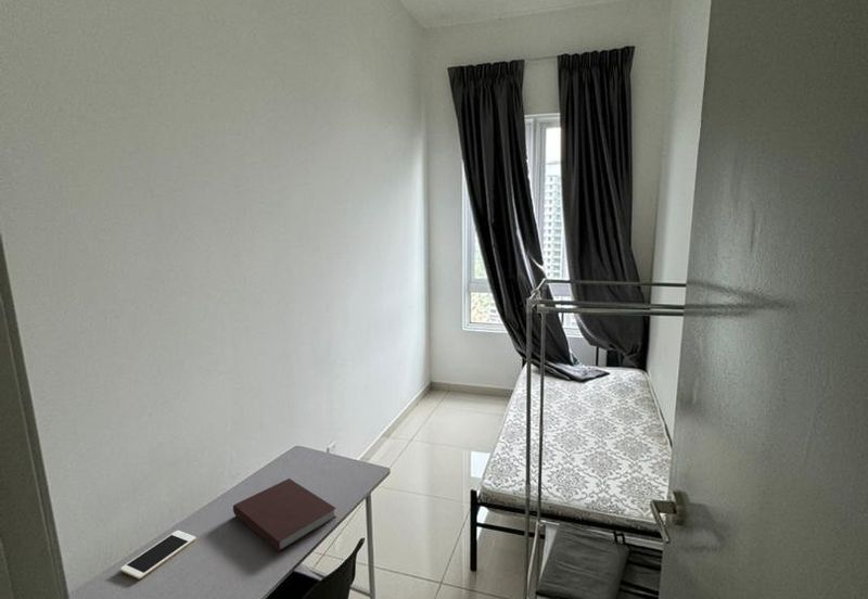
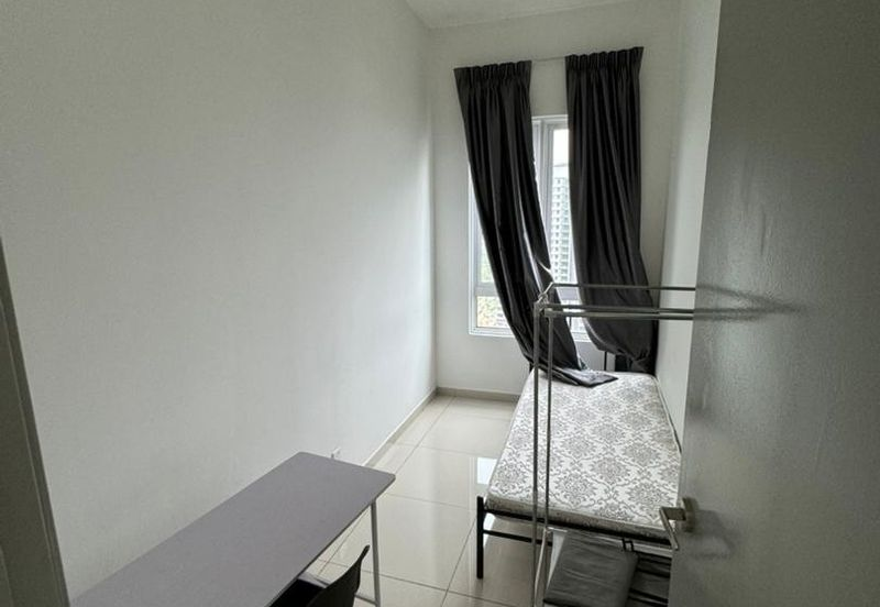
- notebook (284, 511)
- cell phone (159, 552)
